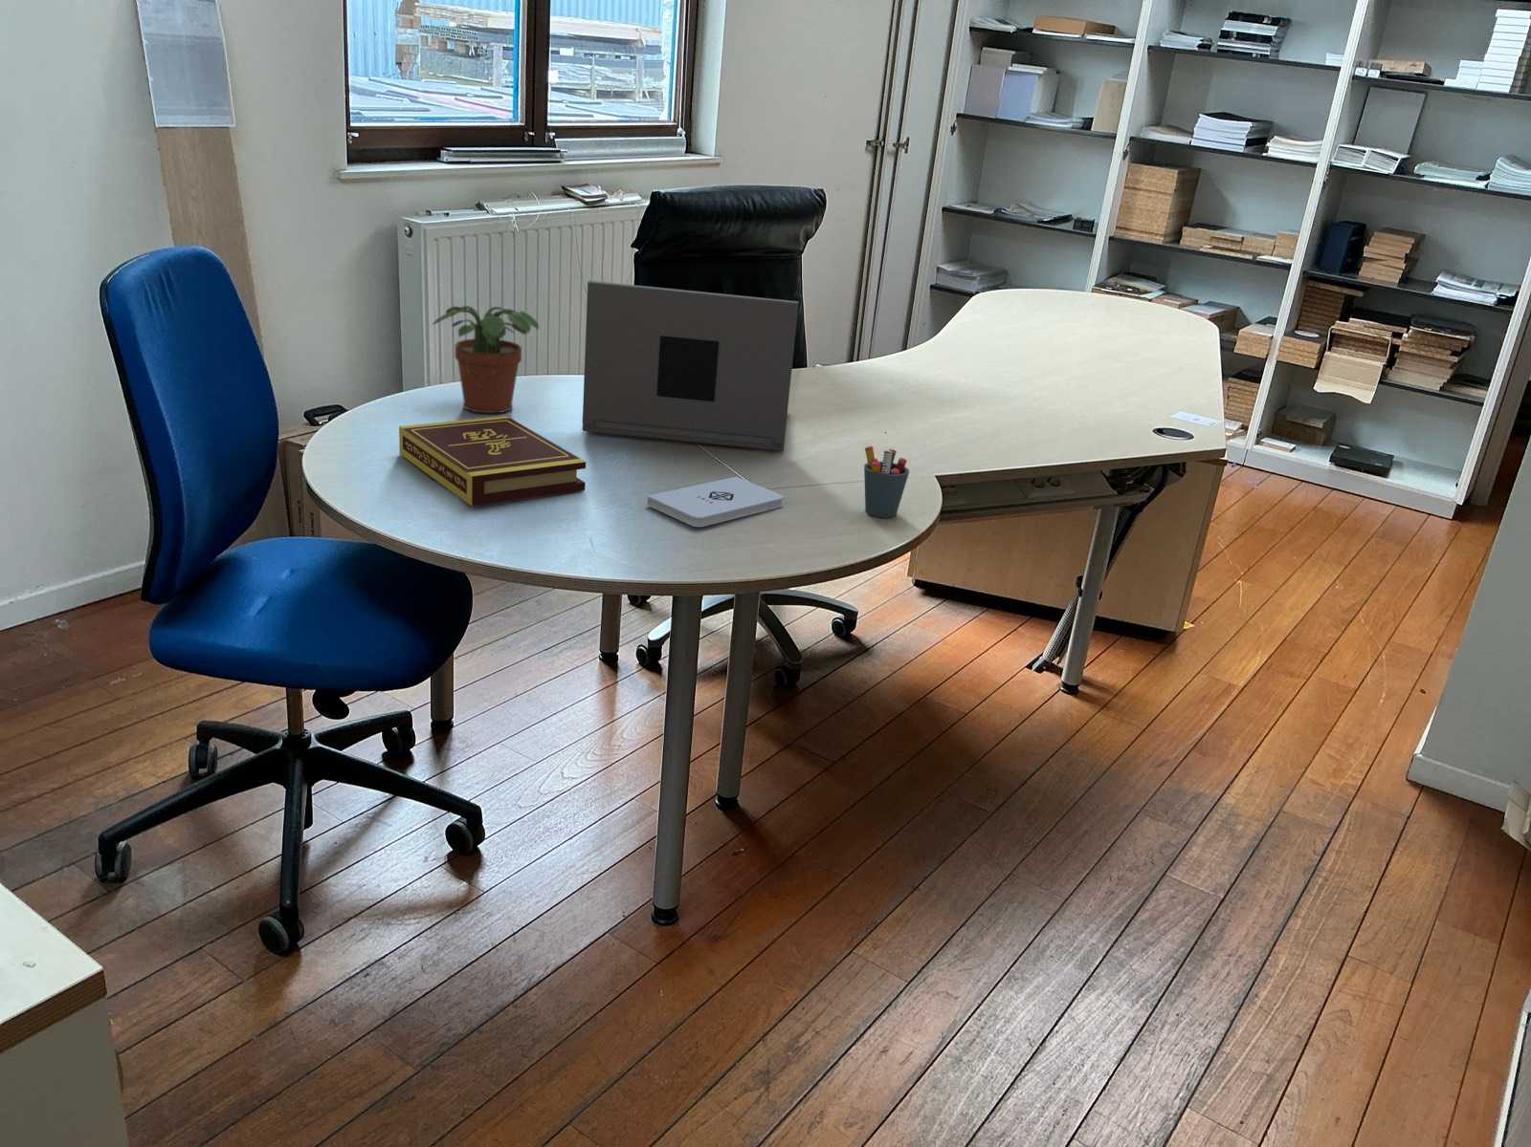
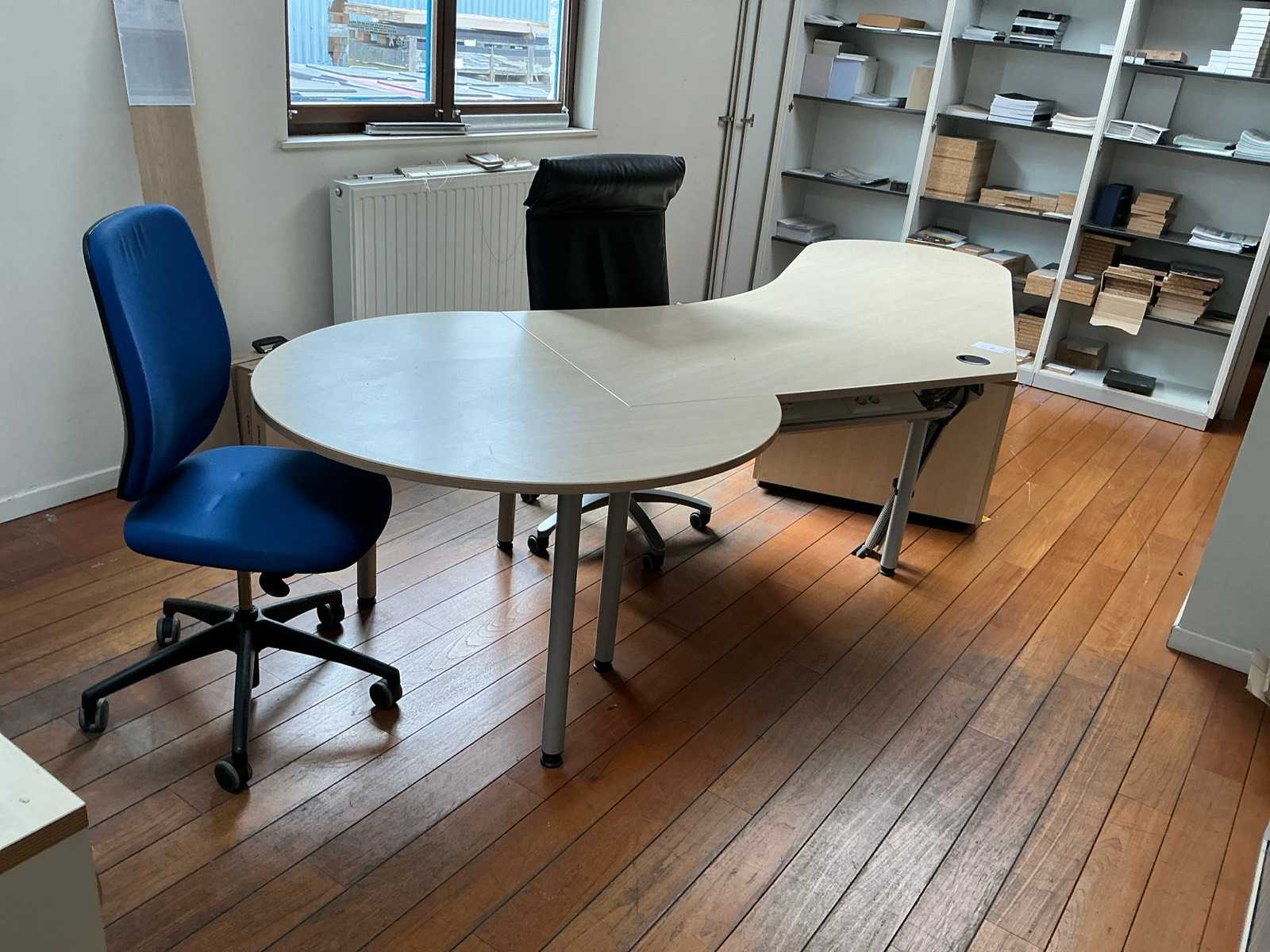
- potted plant (485, 359)
- laptop (693, 353)
- notepad (717, 501)
- book (489, 457)
- pen holder (884, 478)
